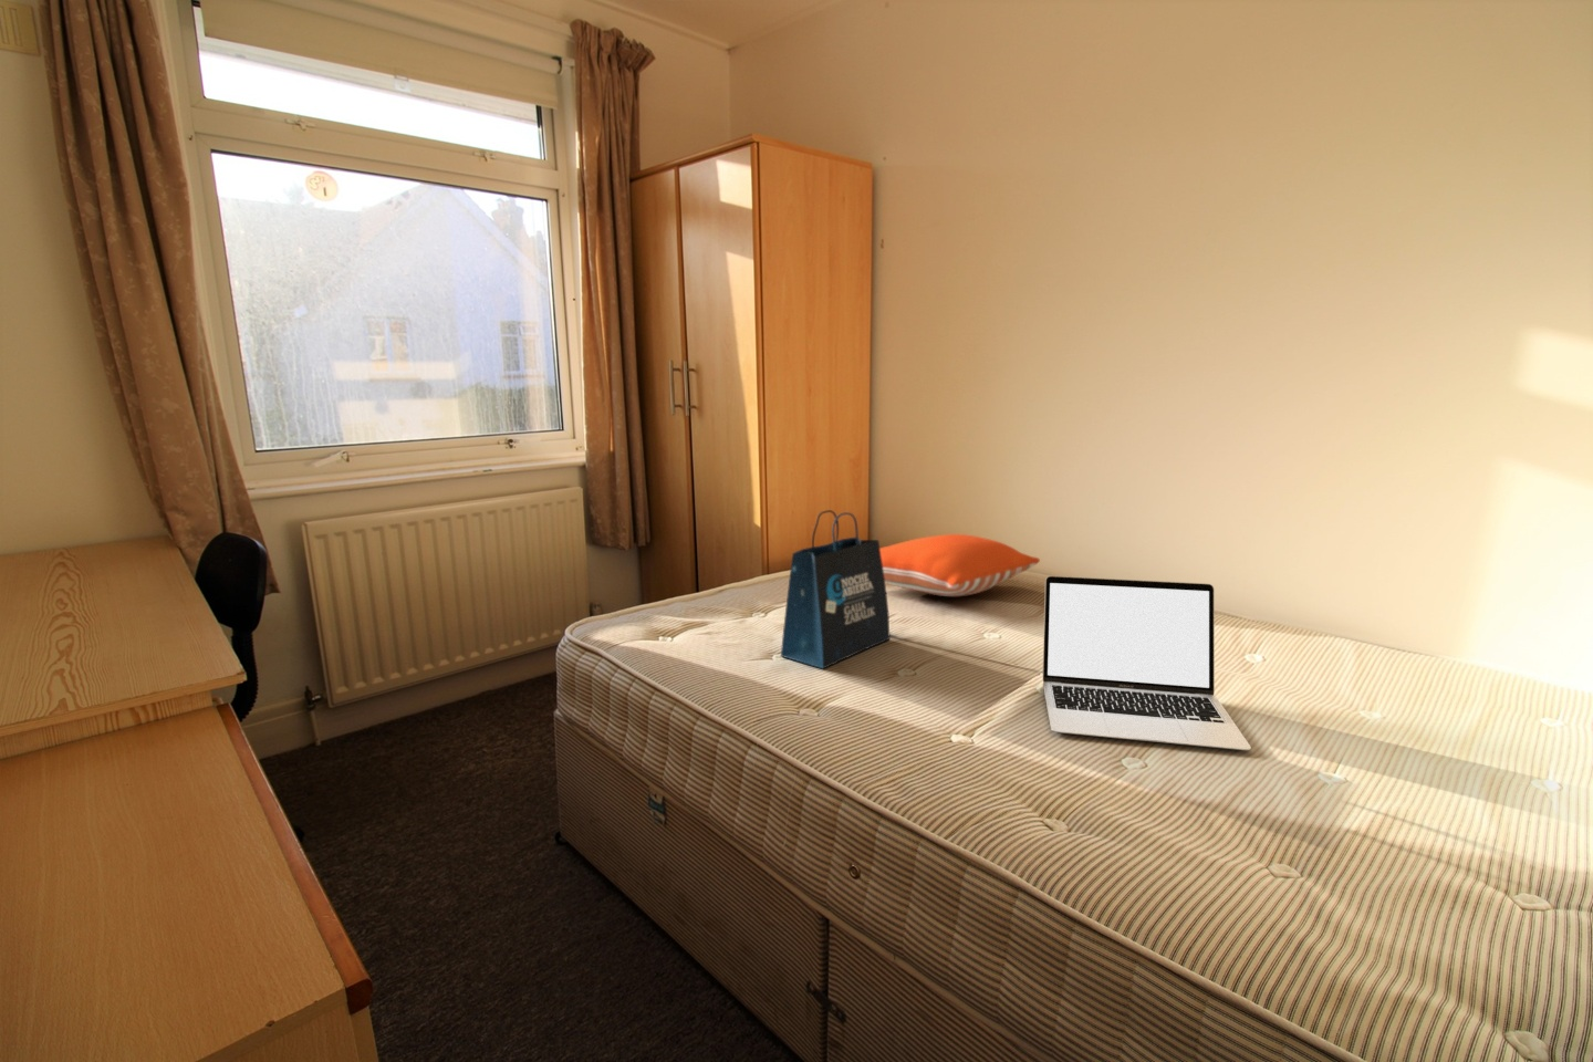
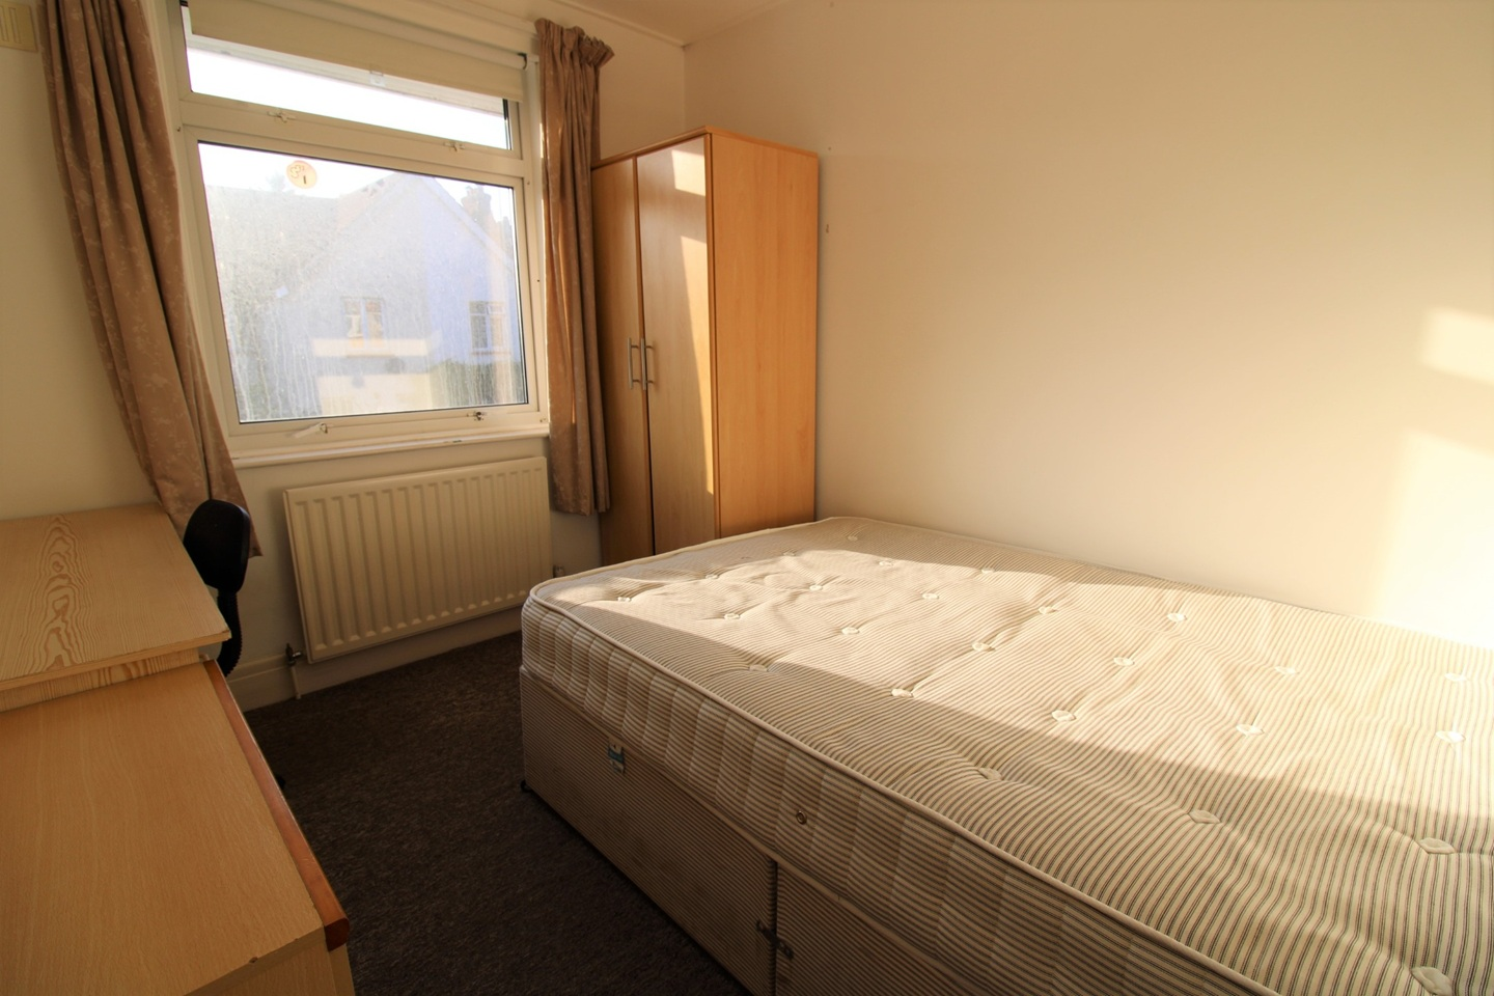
- laptop (1137, 655)
- pillow (941, 562)
- tote bag (837, 580)
